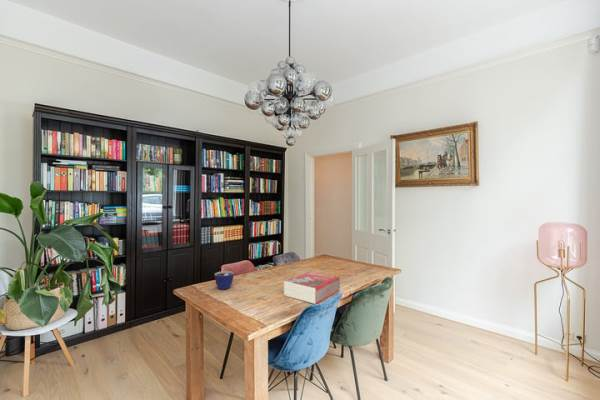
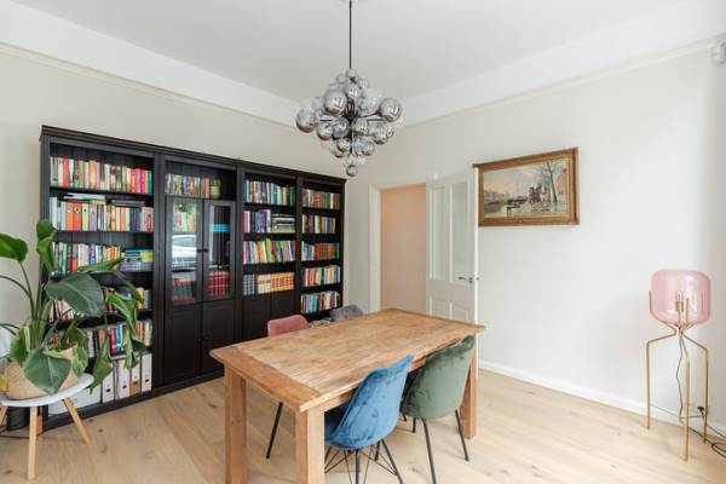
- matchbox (312, 286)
- cup (222, 279)
